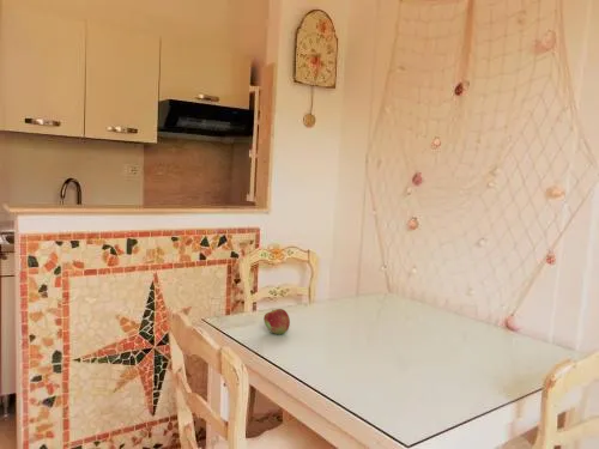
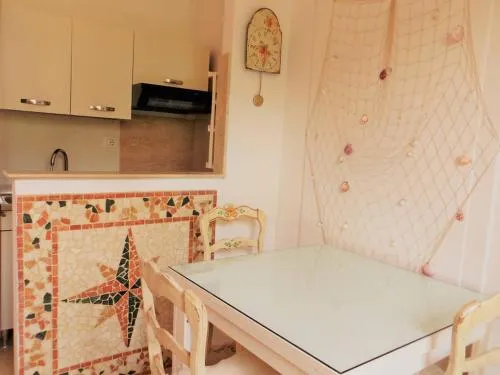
- fruit (277, 320)
